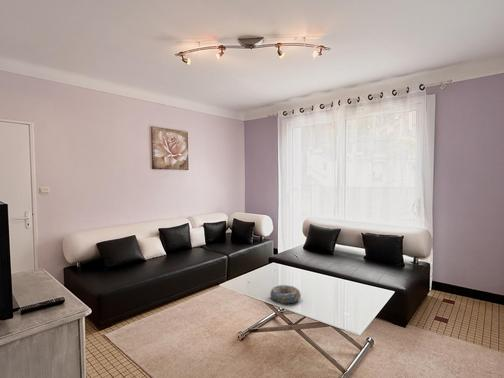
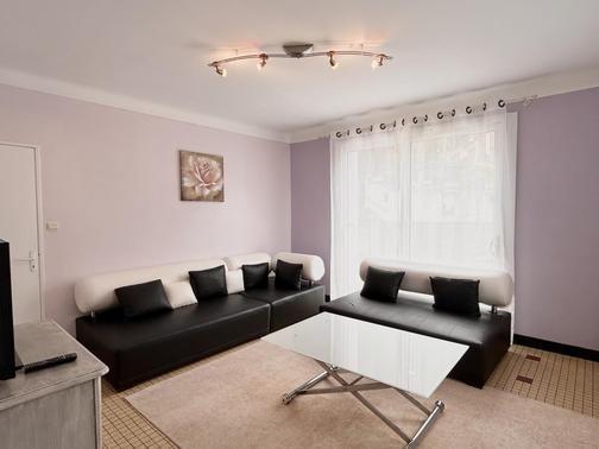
- decorative bowl (285, 293)
